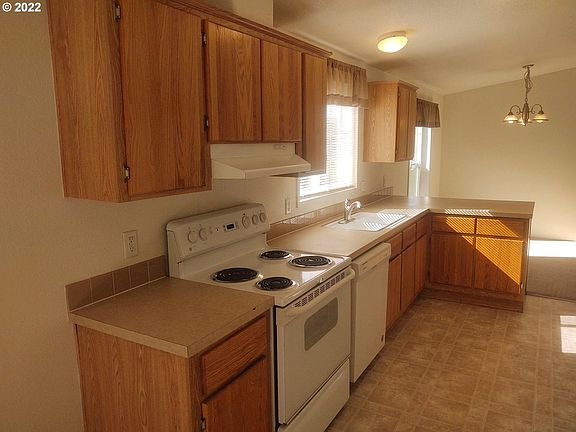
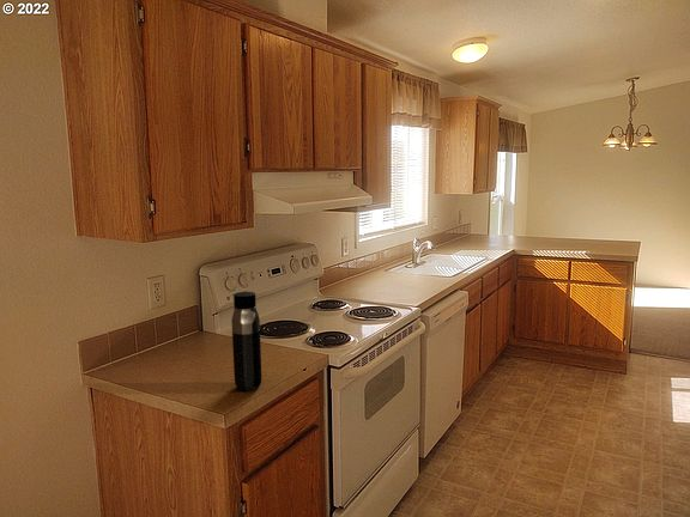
+ water bottle (246, 340)
